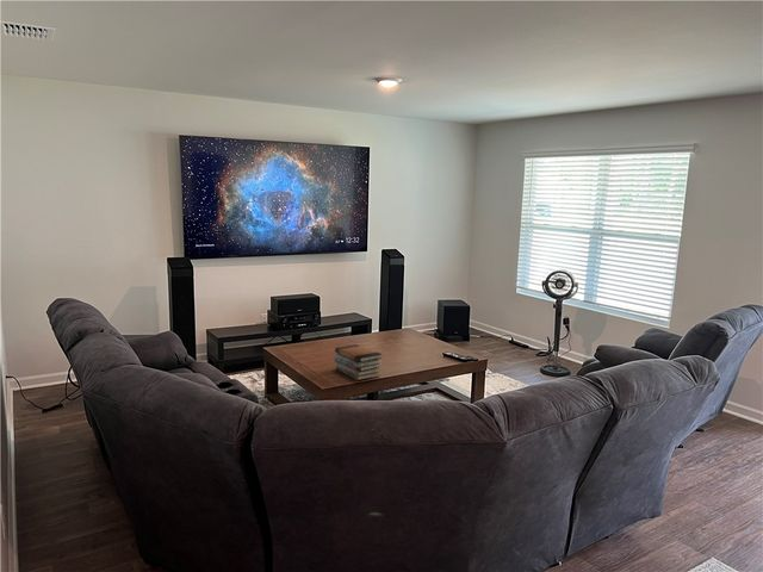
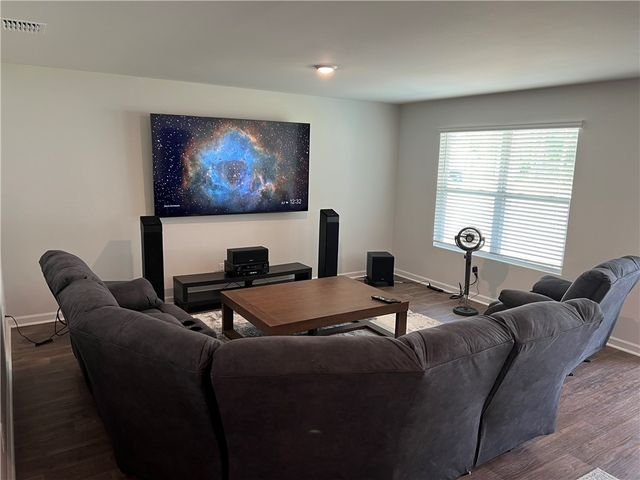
- book stack (356, 361)
